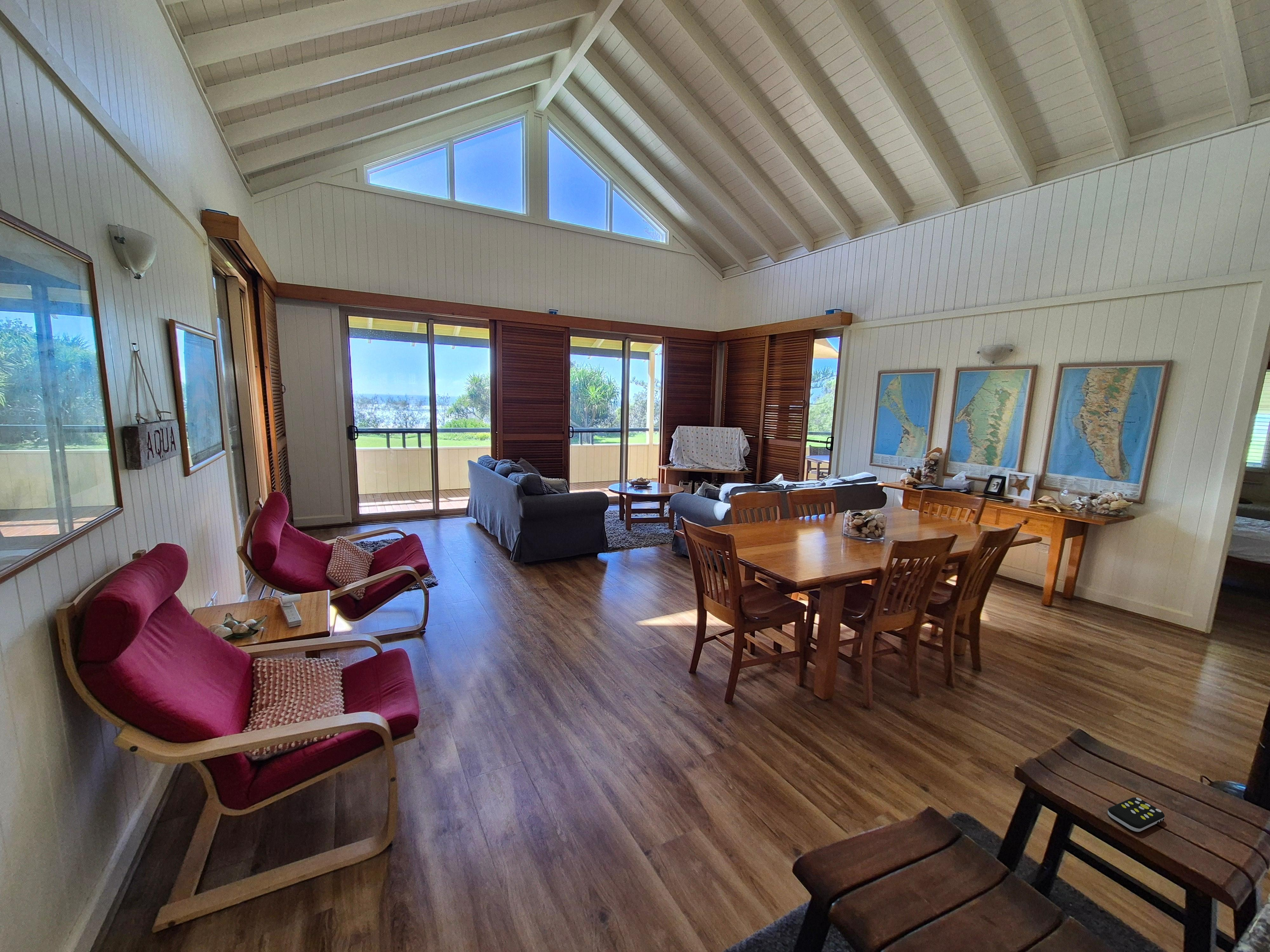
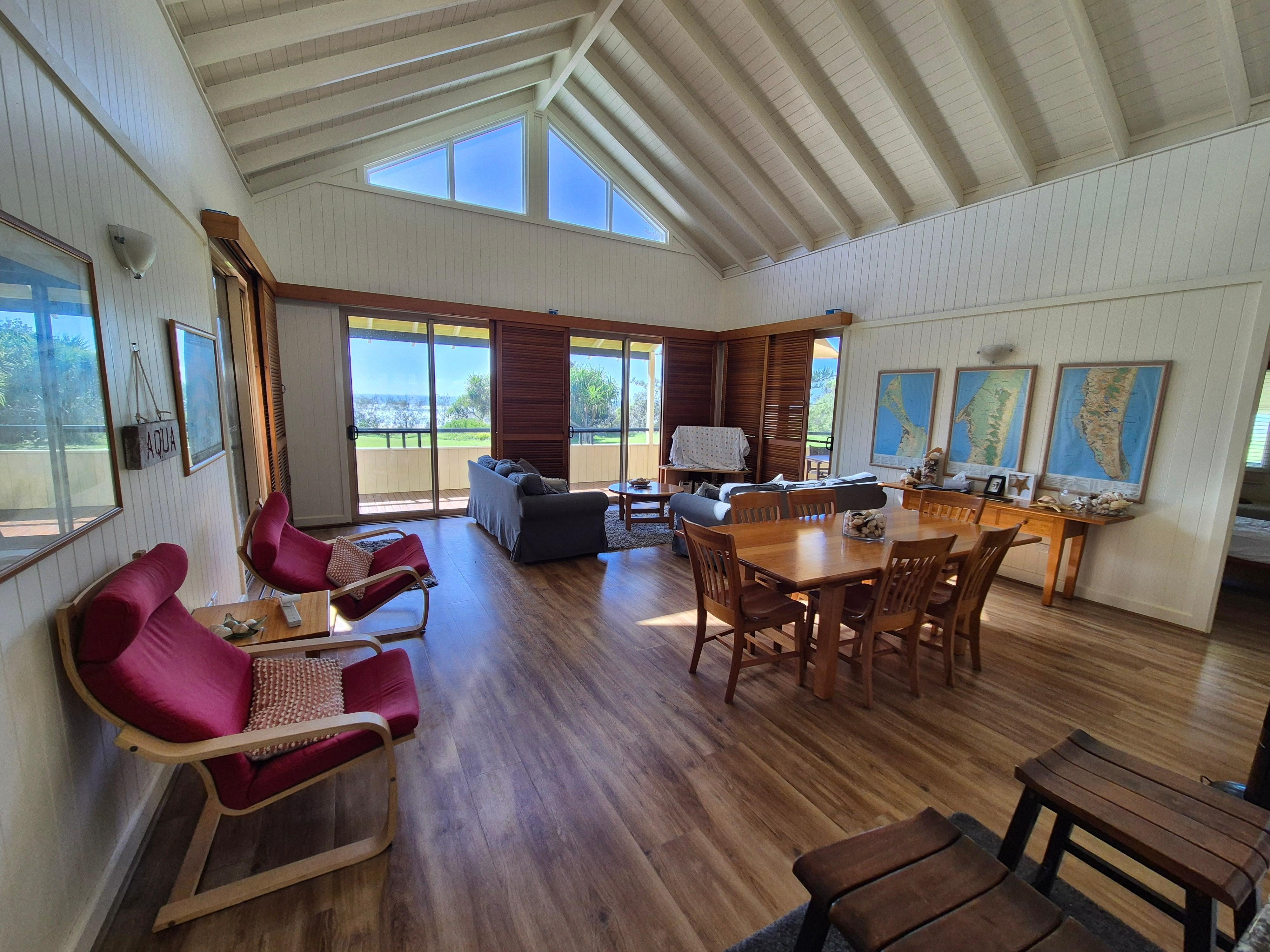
- remote control (1136, 814)
